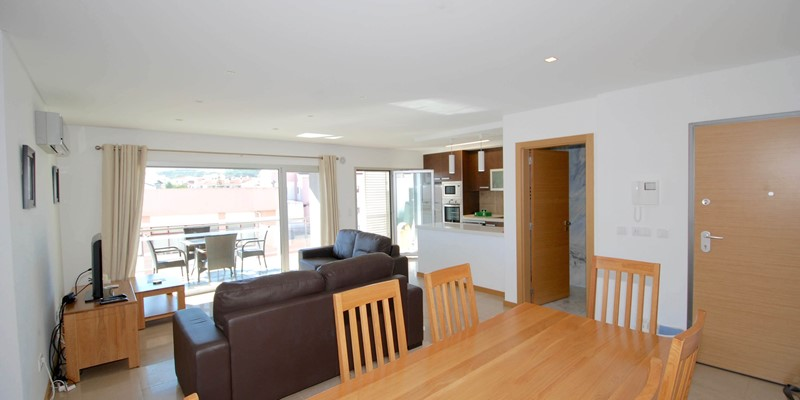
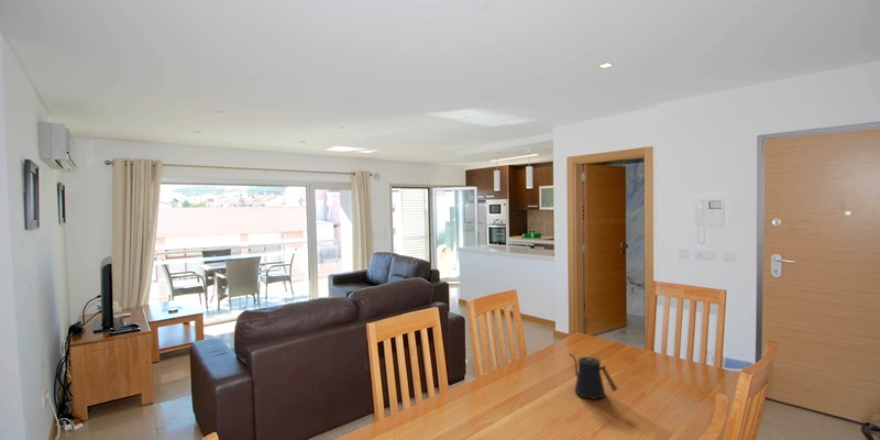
+ kettle (591, 376)
